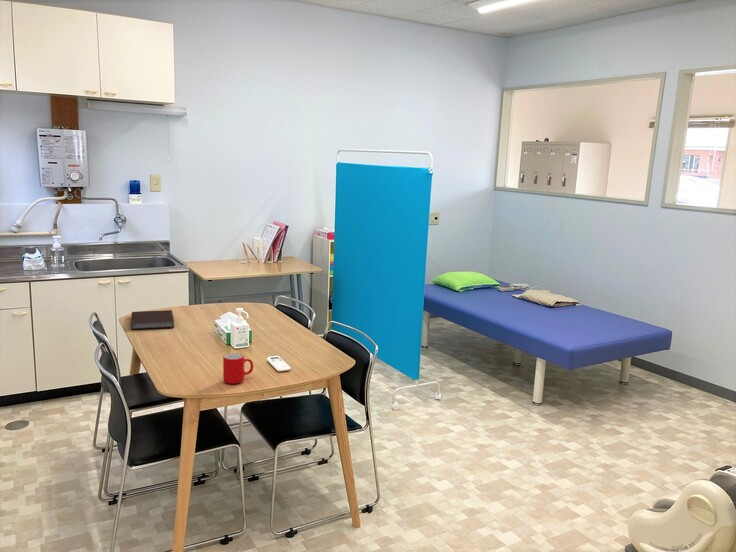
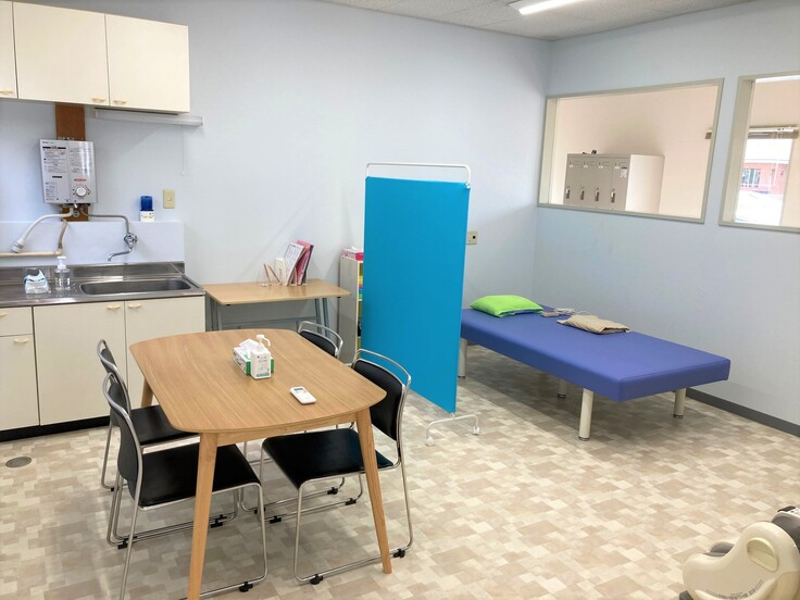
- cup (238, 368)
- notebook (152, 319)
